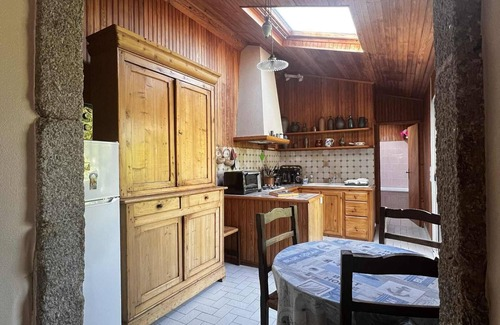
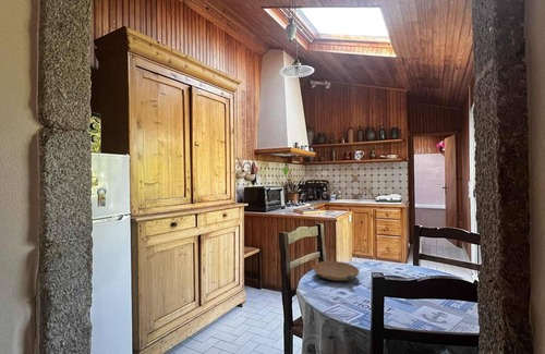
+ bowl (336, 271)
